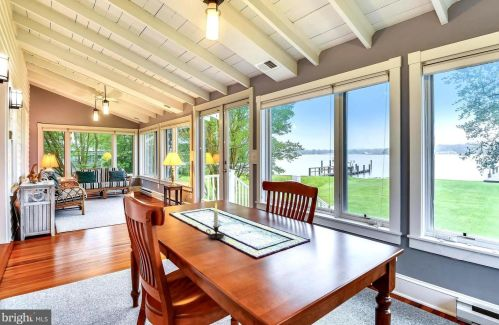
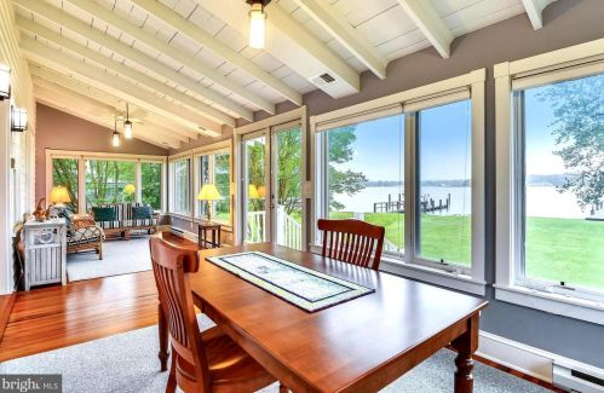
- candle (214, 219)
